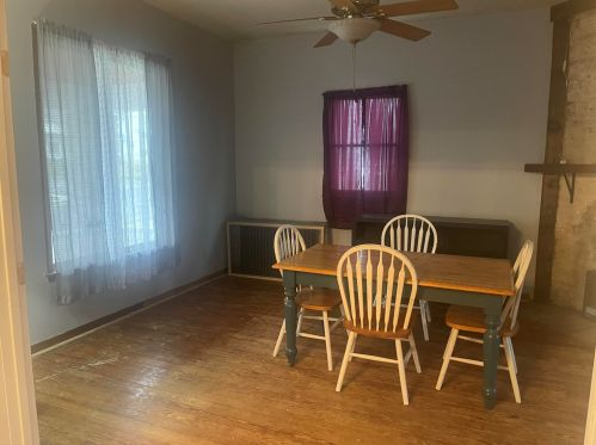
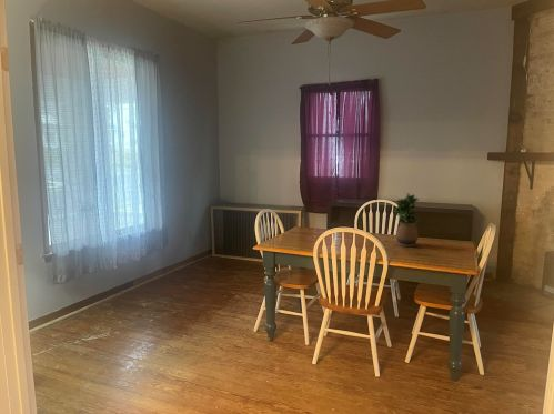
+ potted plant (404, 219)
